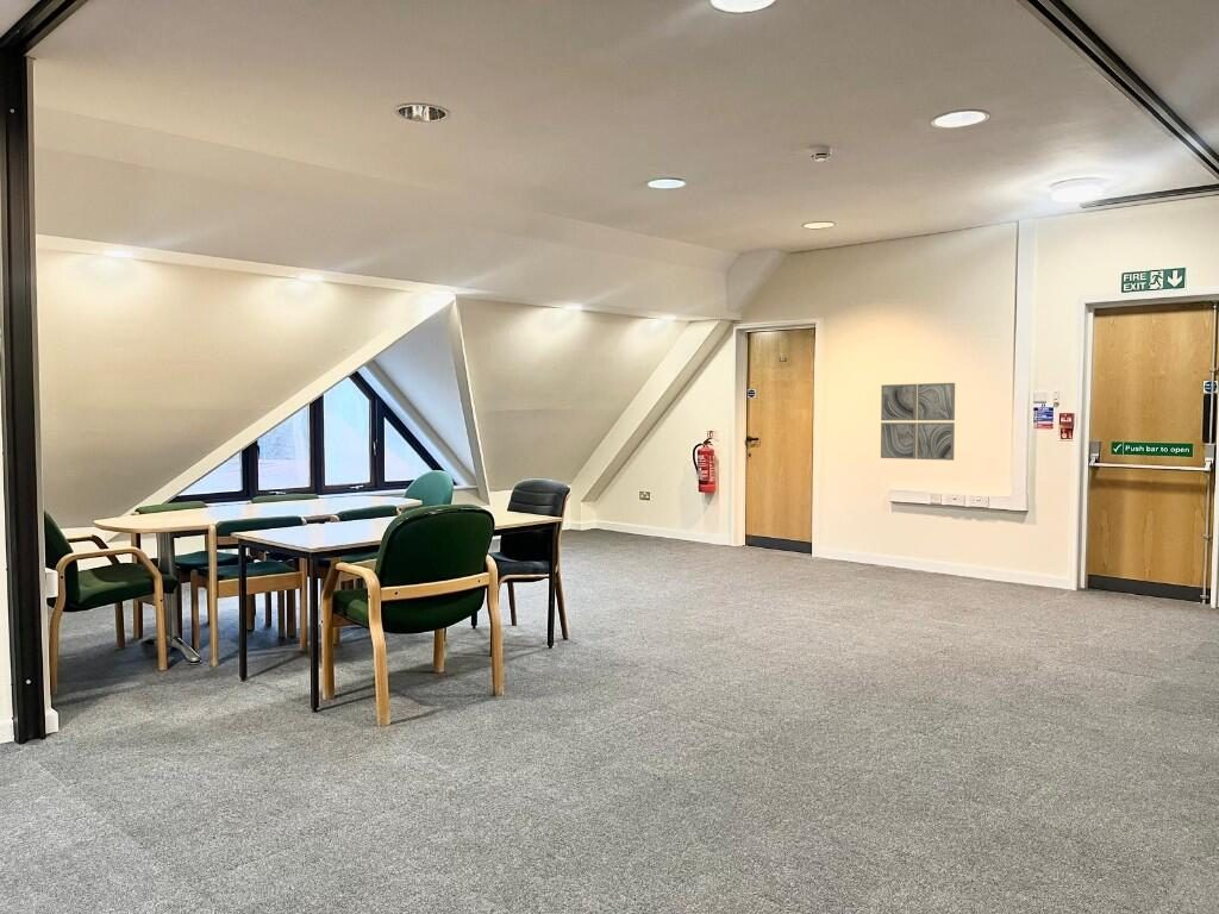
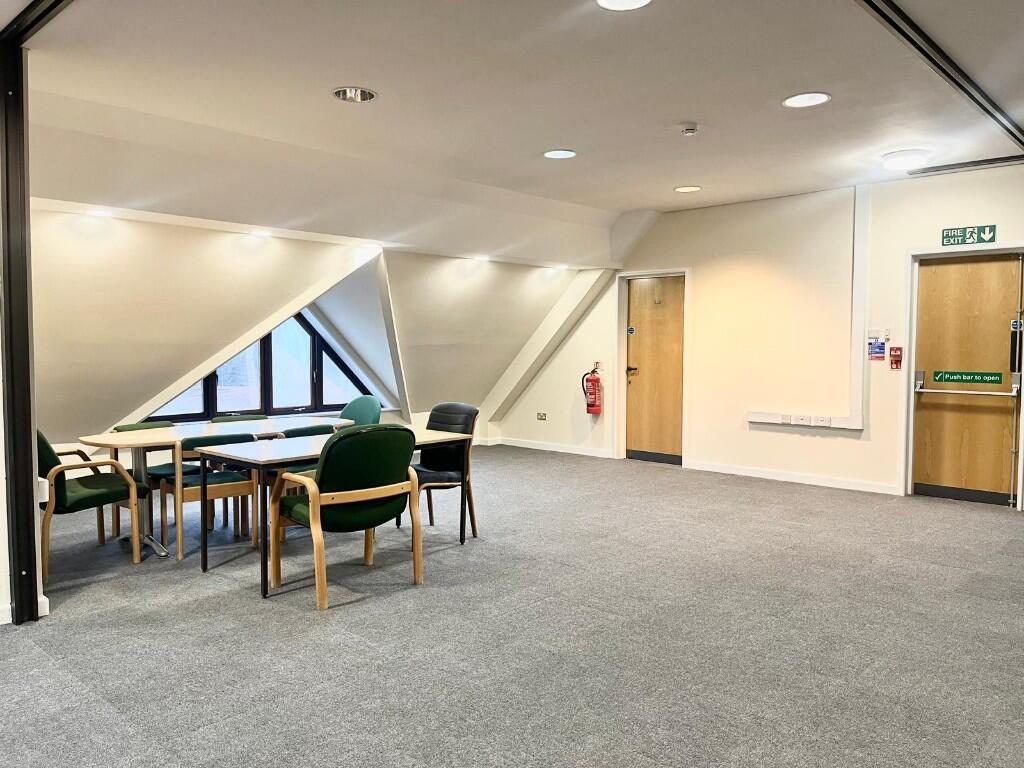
- wall art (917, 422)
